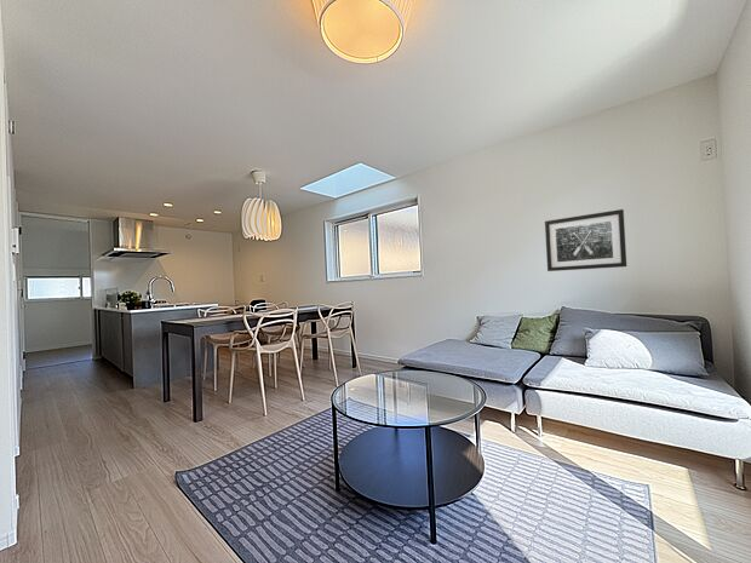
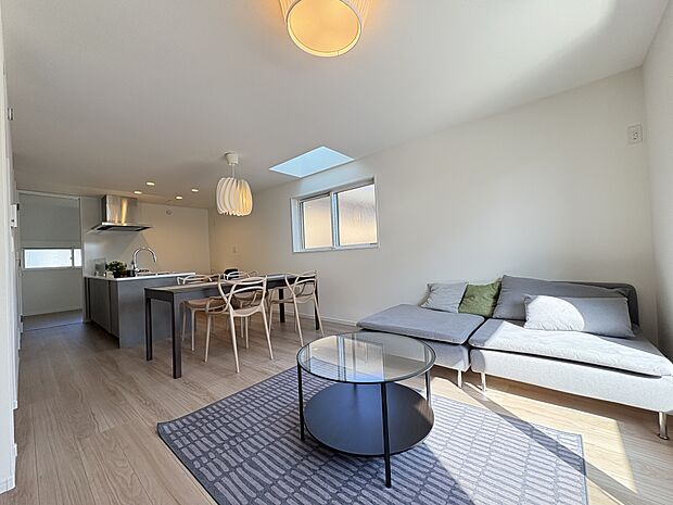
- wall art (583, 242)
